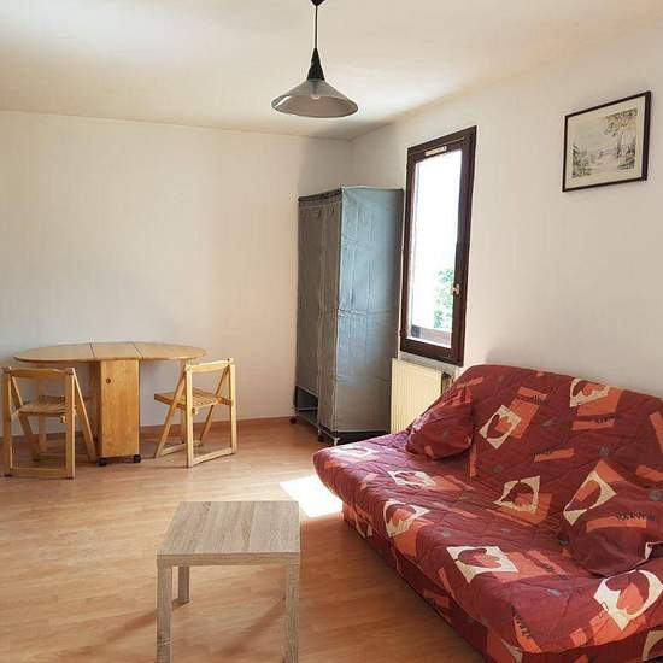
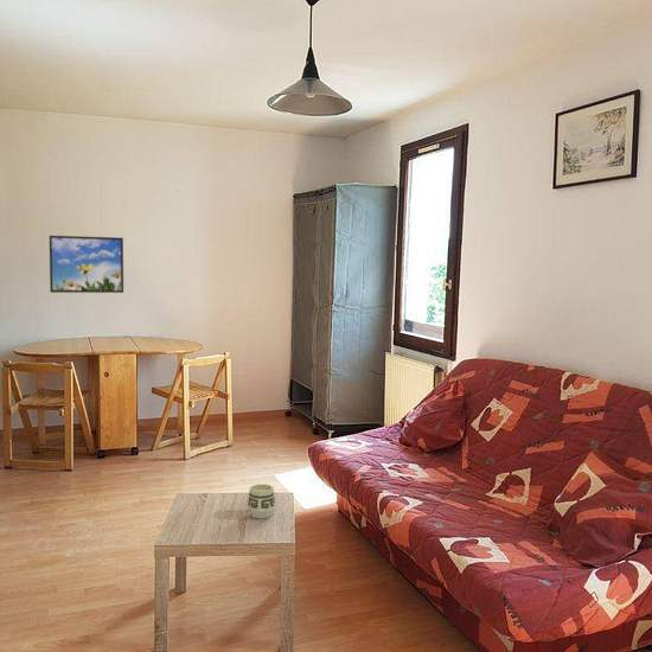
+ cup (261, 500)
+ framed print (87, 264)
